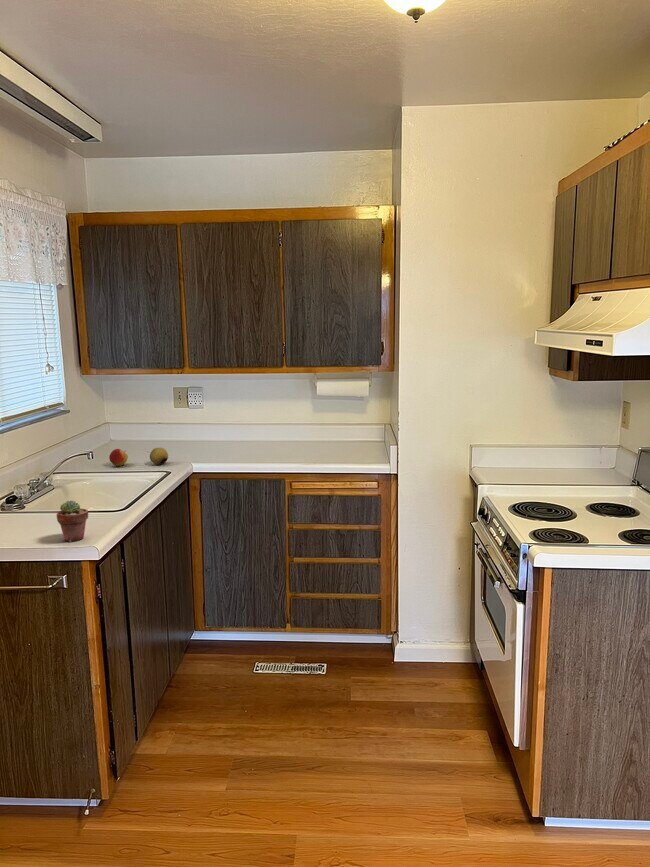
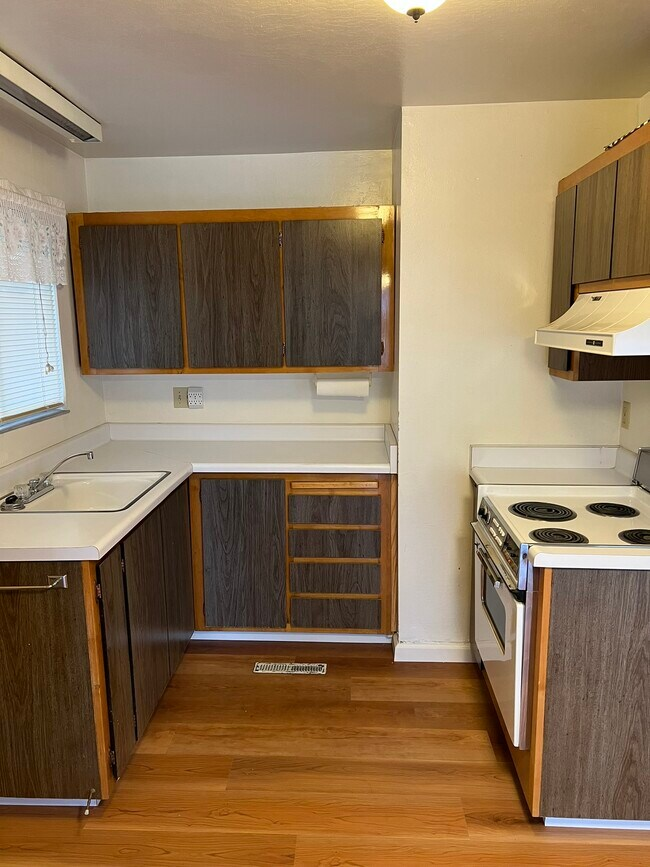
- fruit (158, 455)
- potted succulent (72, 519)
- apple (118, 457)
